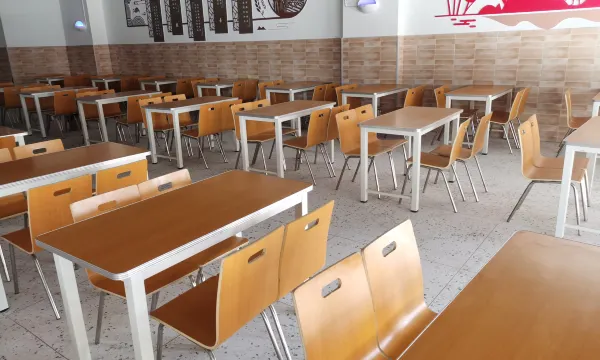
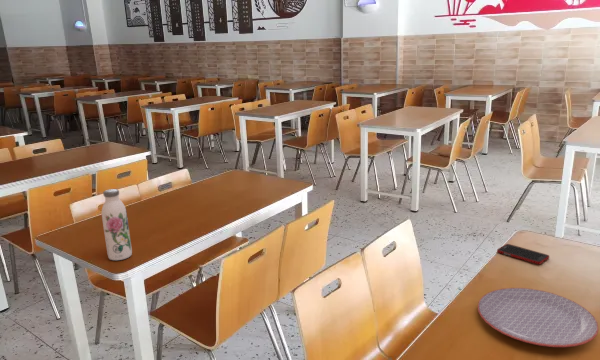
+ cell phone (522, 253)
+ water bottle (115, 223)
+ plate (534, 317)
